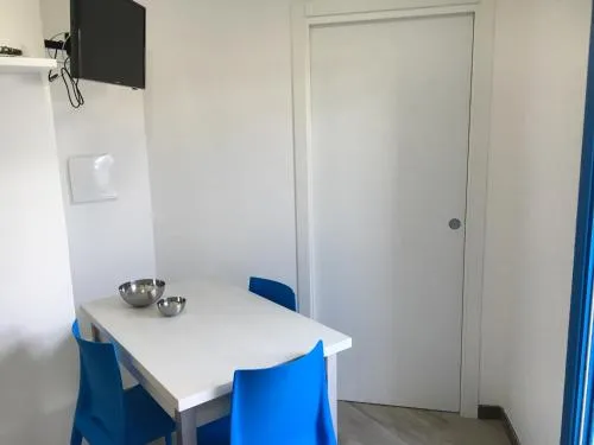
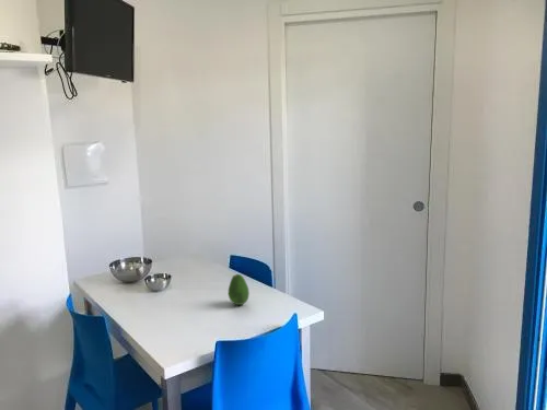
+ fruit (238, 289)
